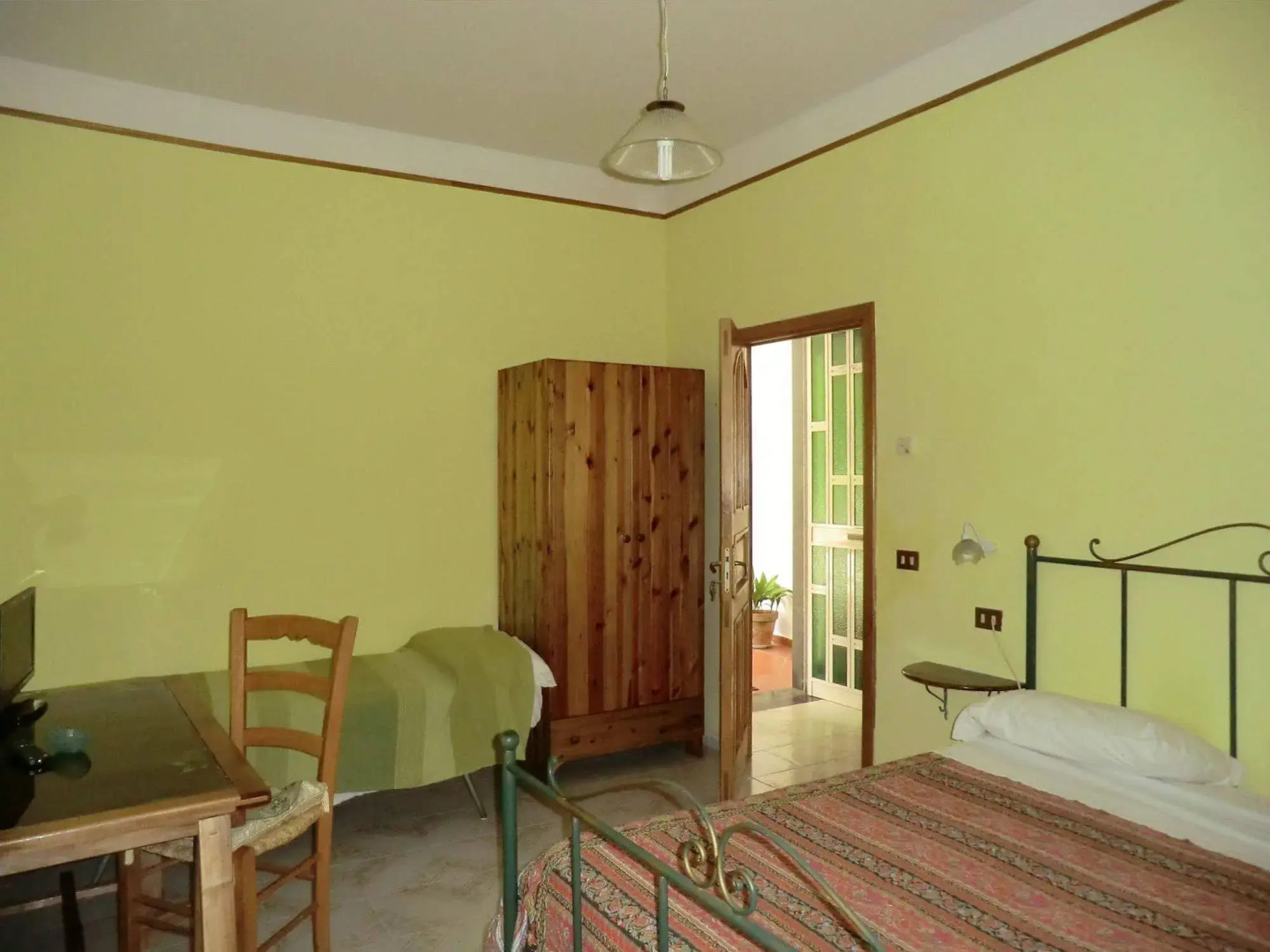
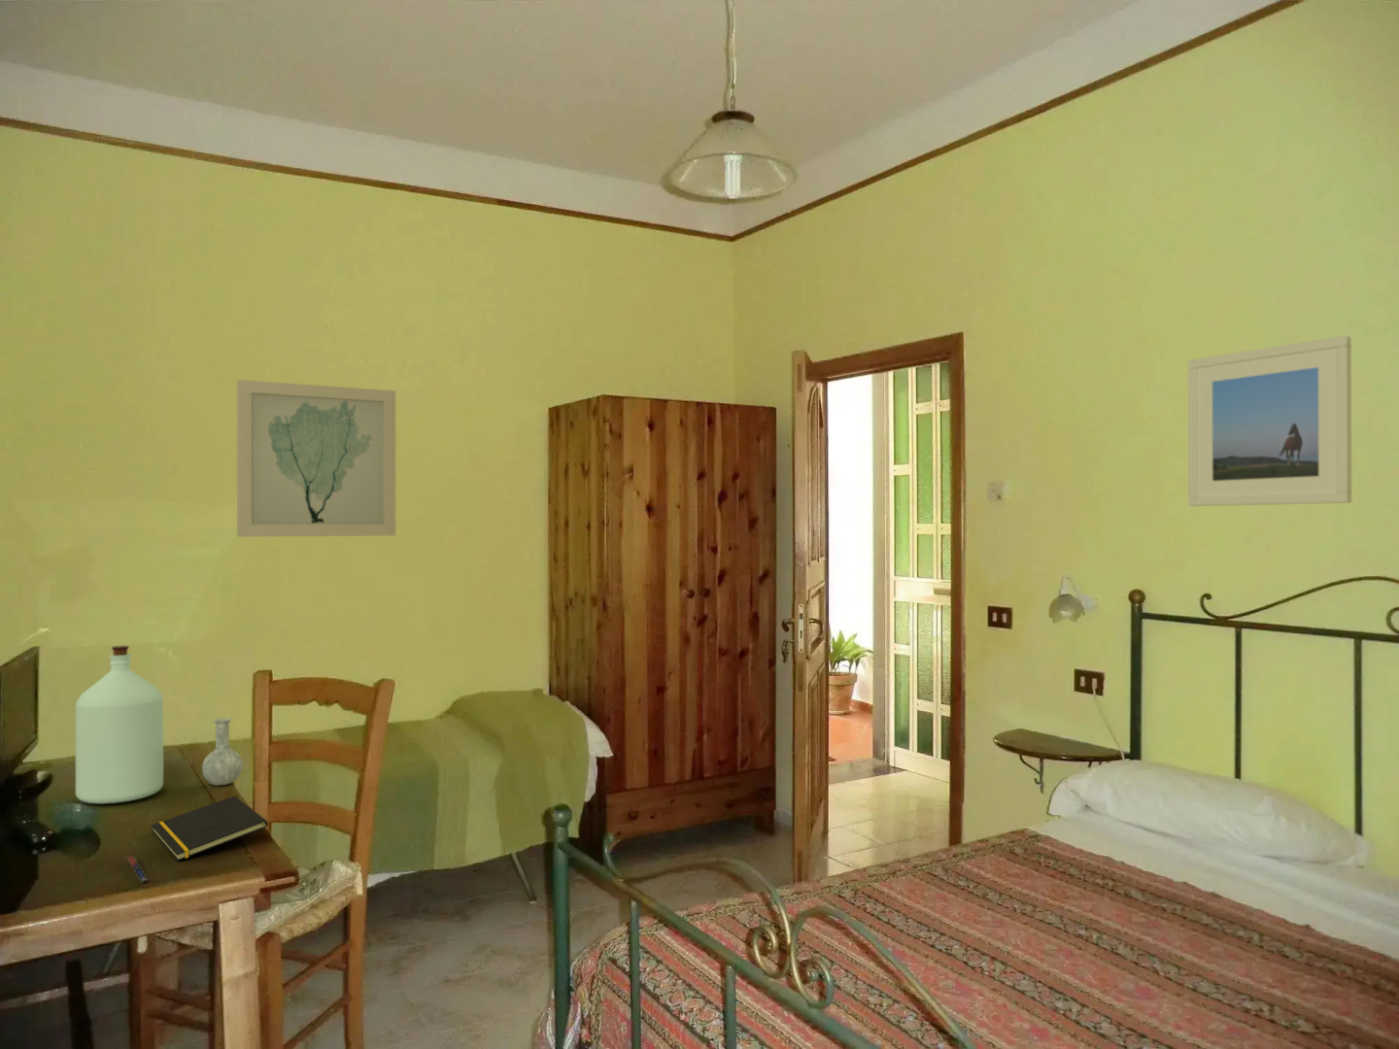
+ bottle (162, 717)
+ pen (137, 867)
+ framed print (1264, 426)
+ wall art (318, 461)
+ notepad (208, 825)
